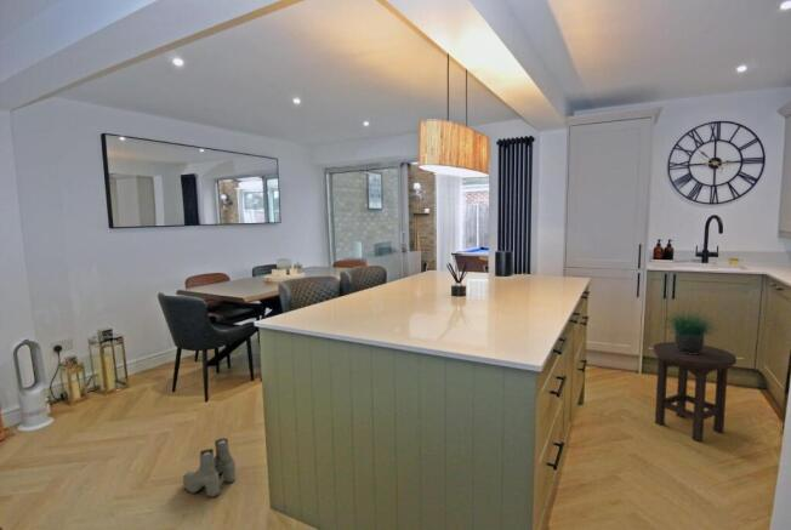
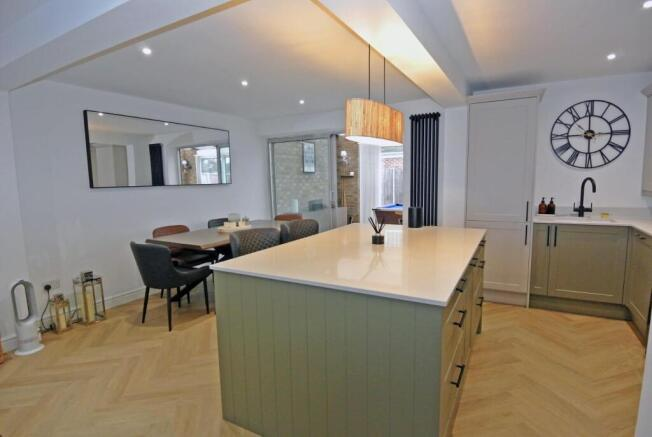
- potted plant (689, 324)
- stool (685, 389)
- boots (209, 463)
